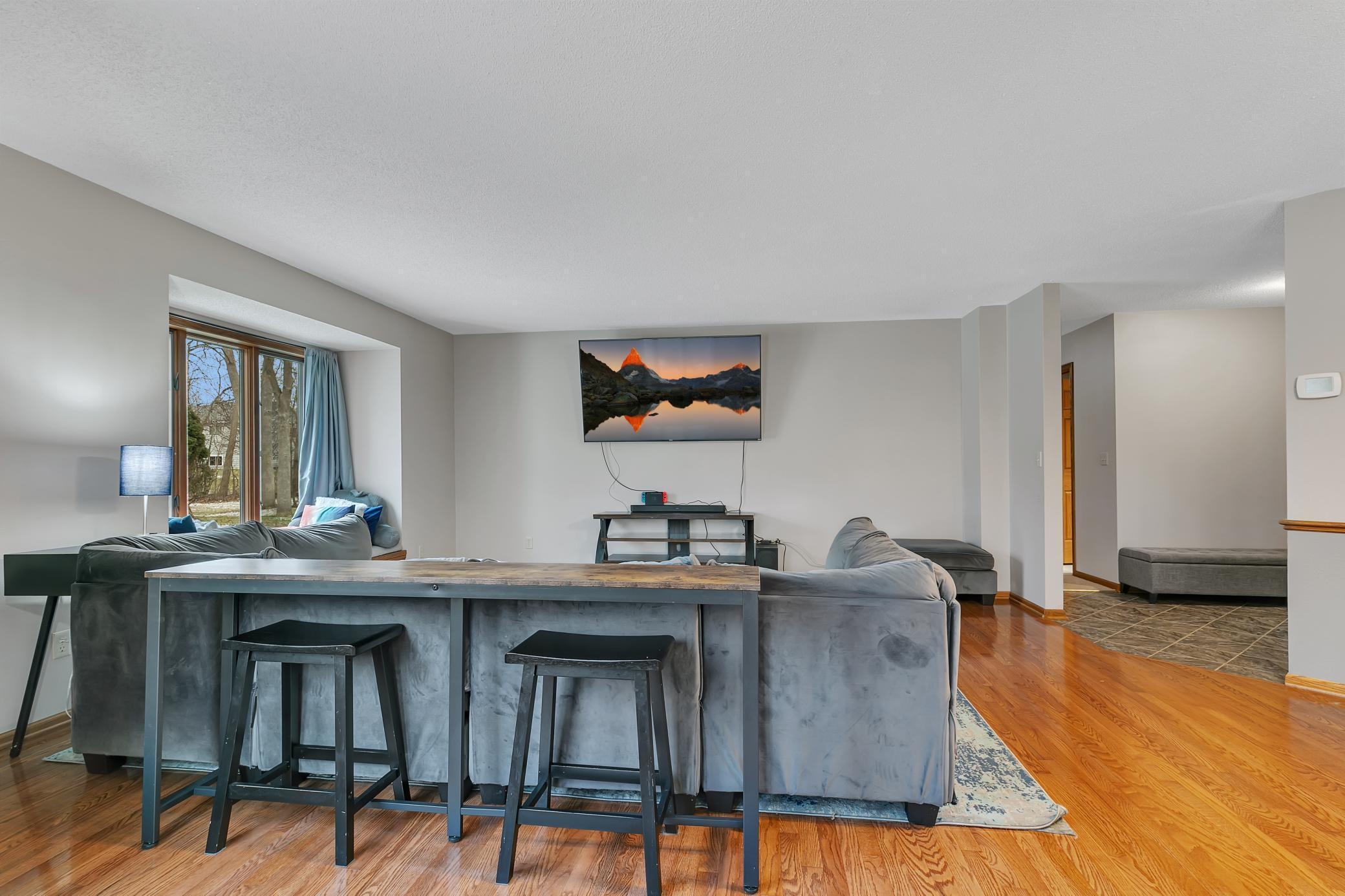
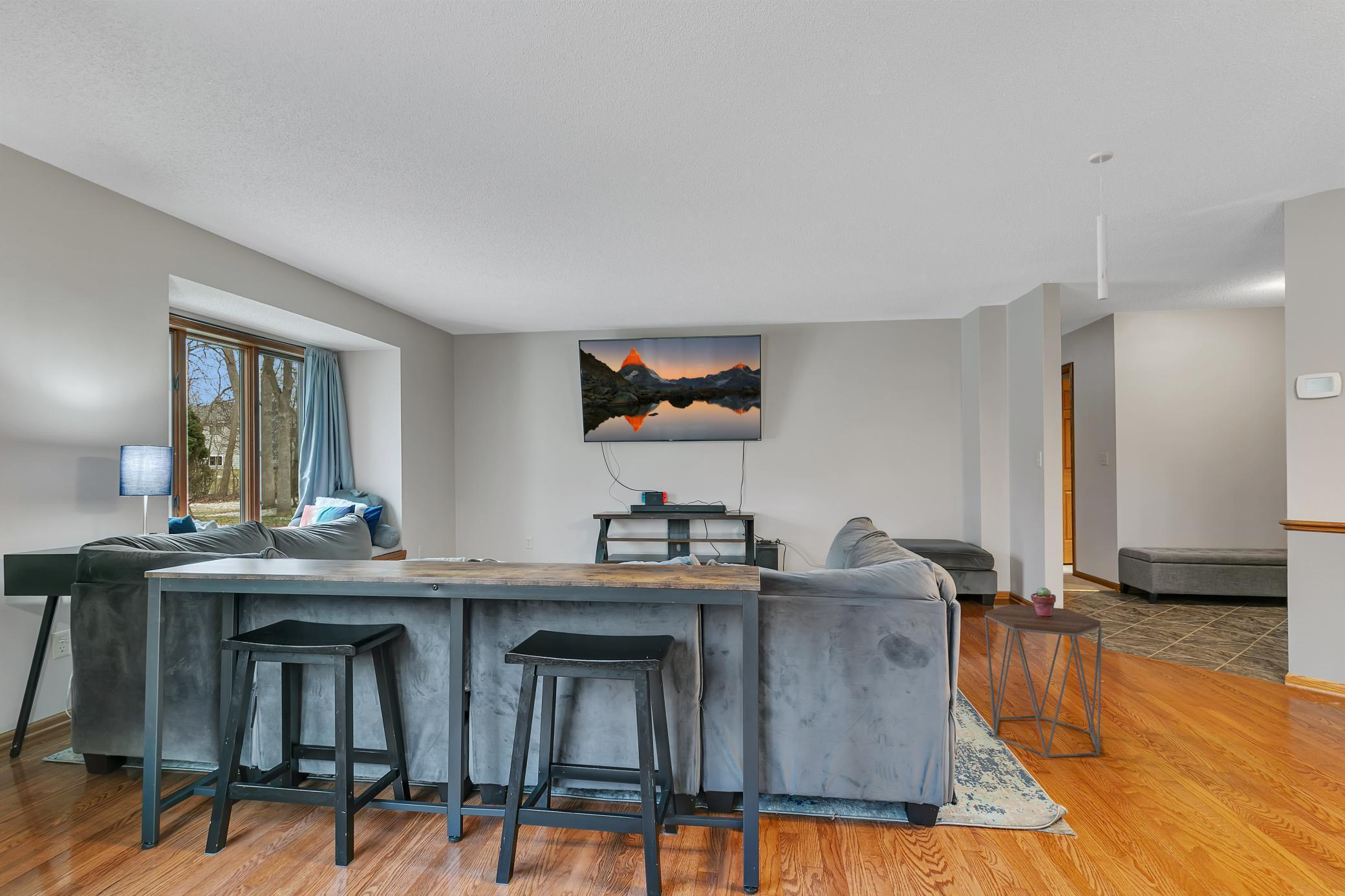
+ potted succulent (1043, 600)
+ side table (1048, 677)
+ ceiling light (1102, 227)
